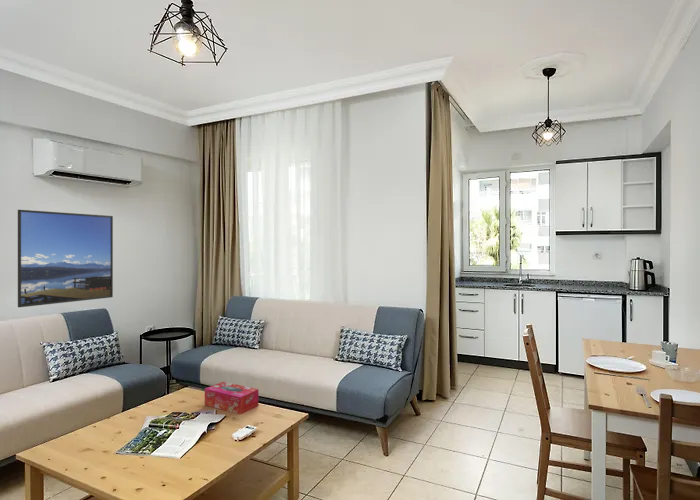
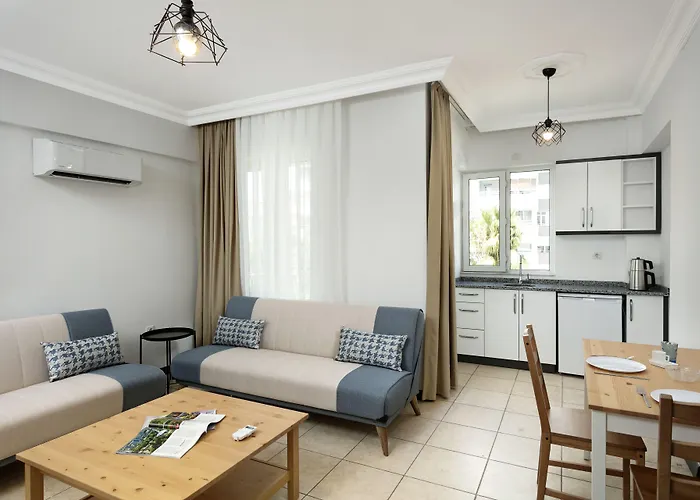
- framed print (69, 257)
- tissue box (231, 397)
